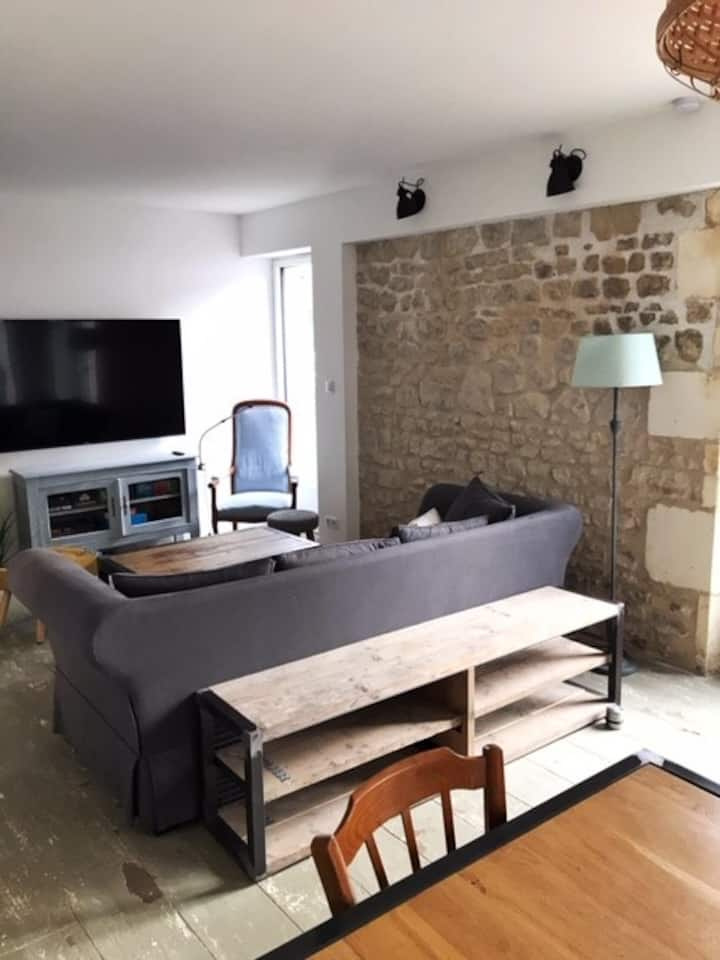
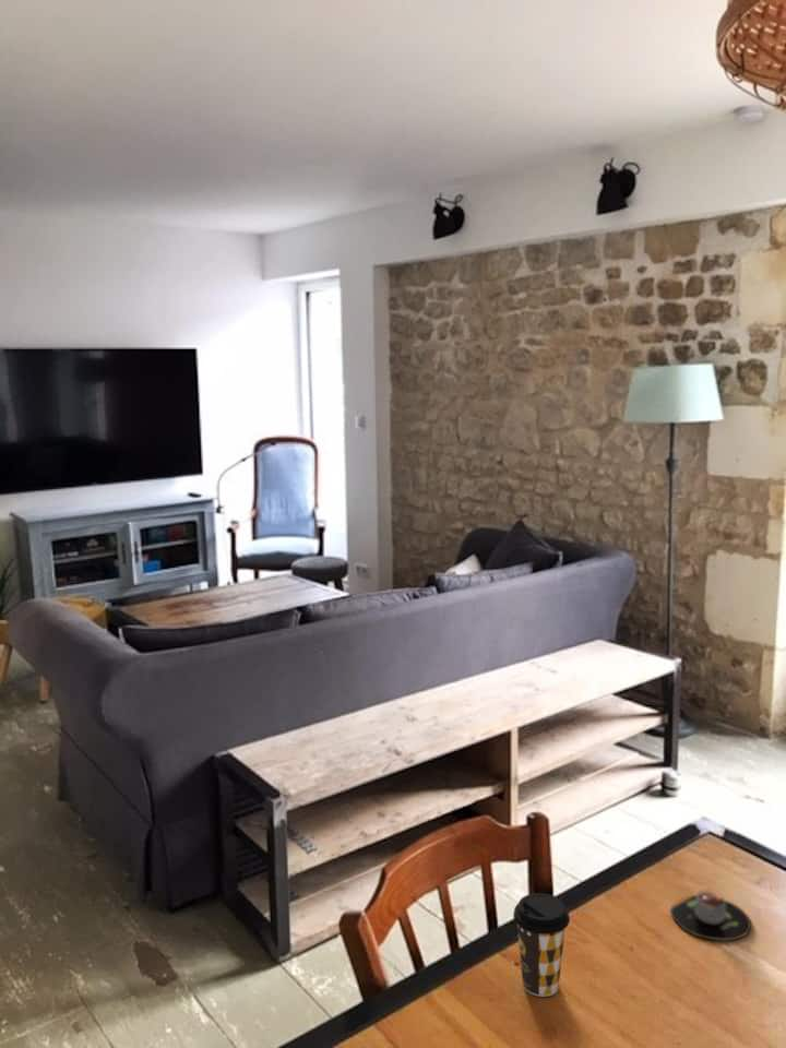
+ candle (710, 906)
+ coffee cup (540, 945)
